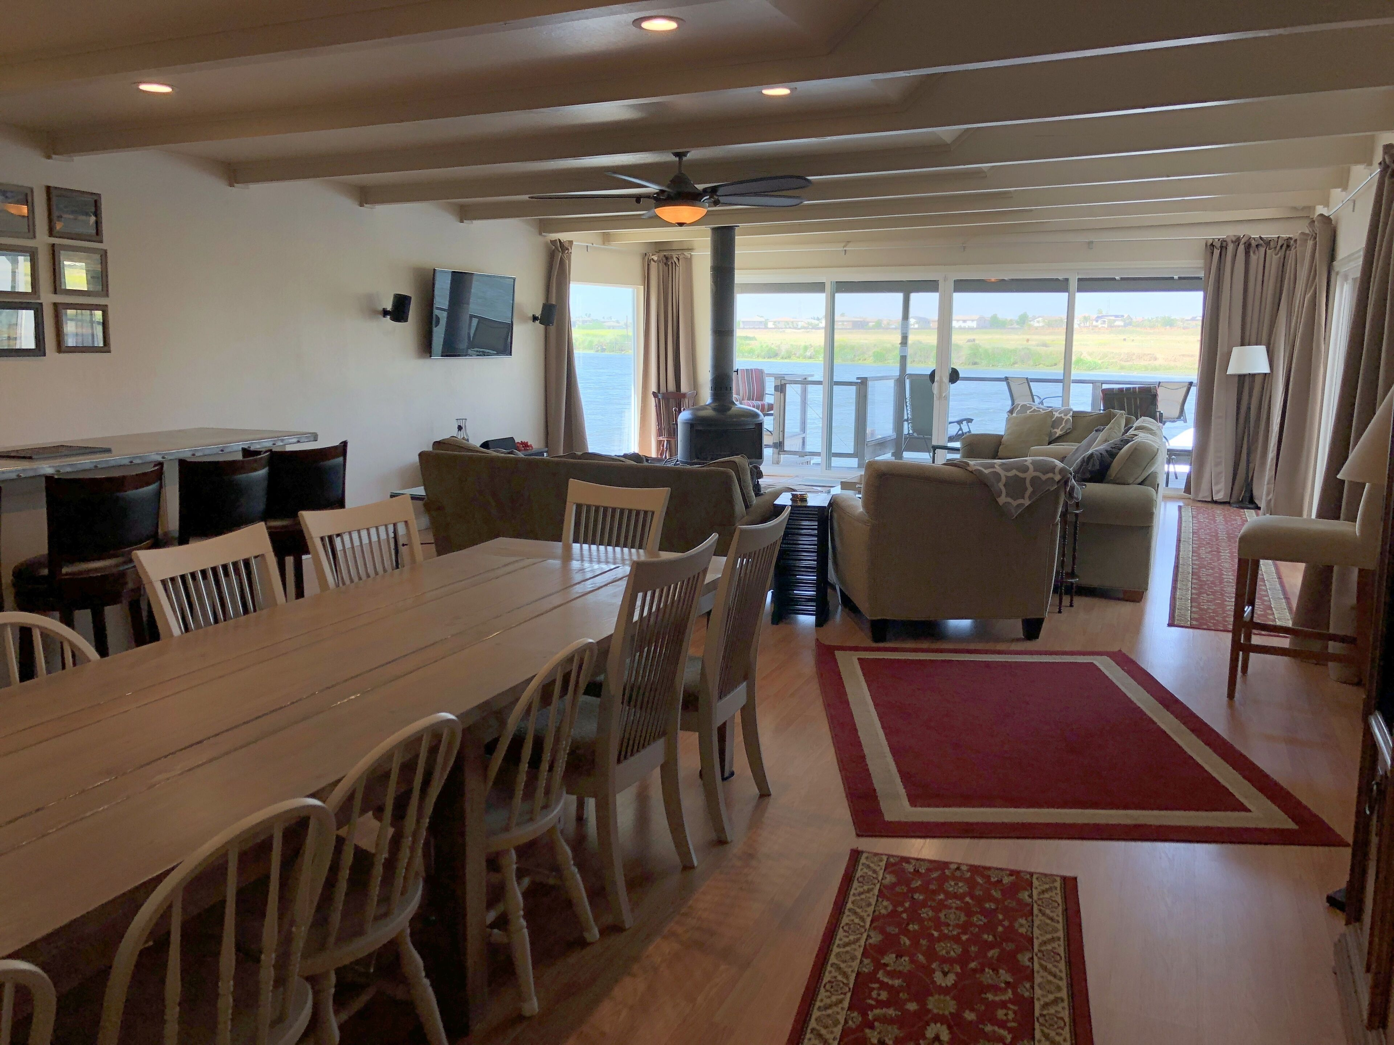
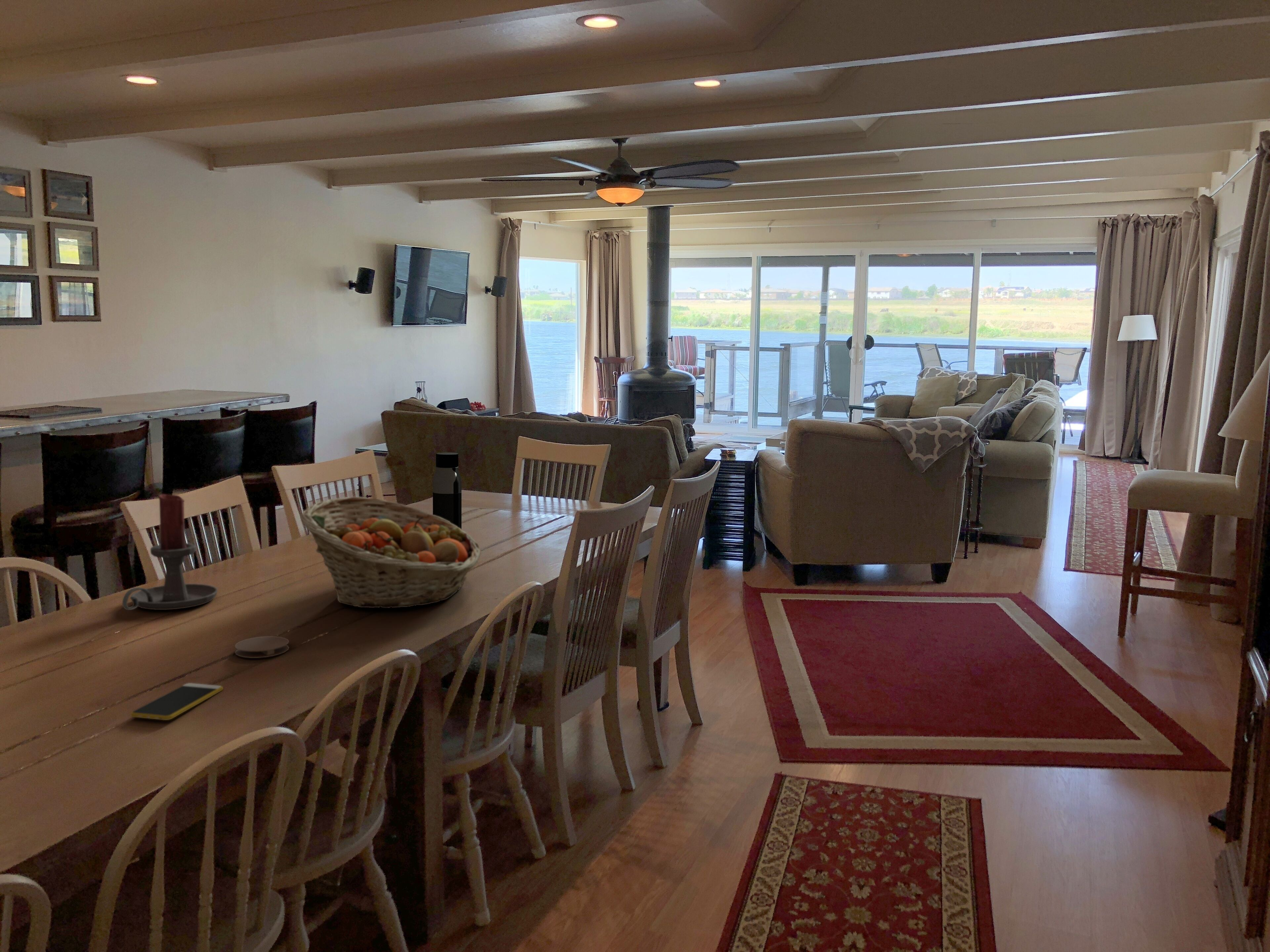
+ candle holder (164, 550)
+ water bottle (447, 503)
+ fruit basket (394, 548)
+ smartphone (179, 701)
+ coaster (262, 647)
